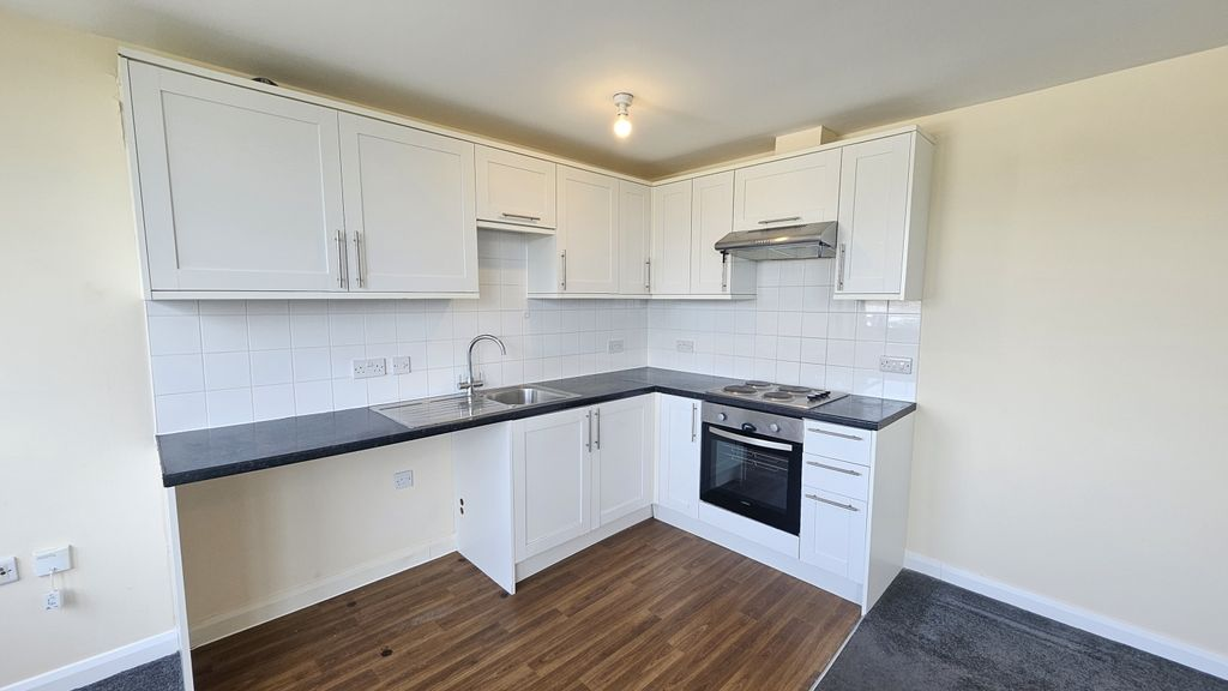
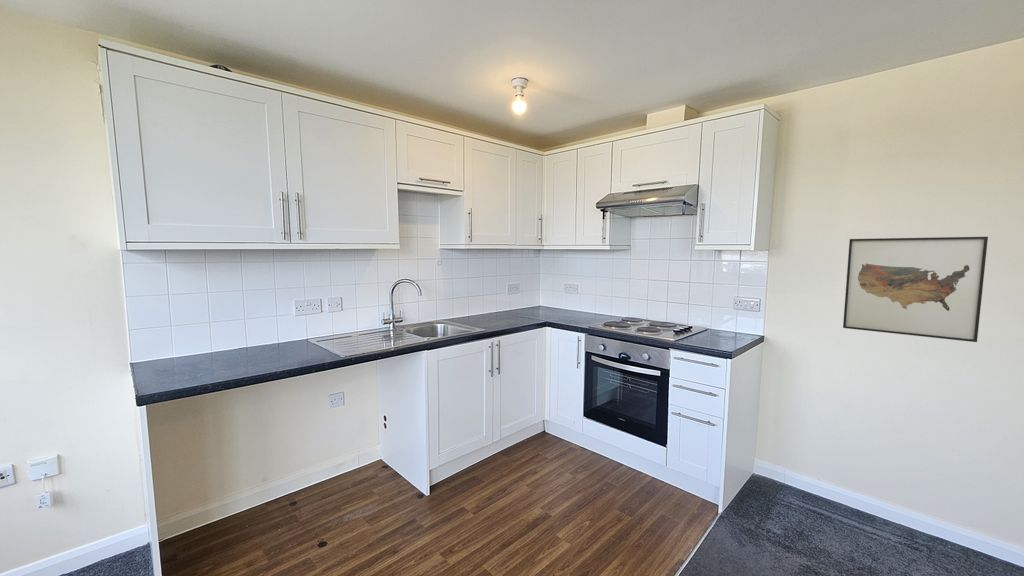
+ wall art (908, 286)
